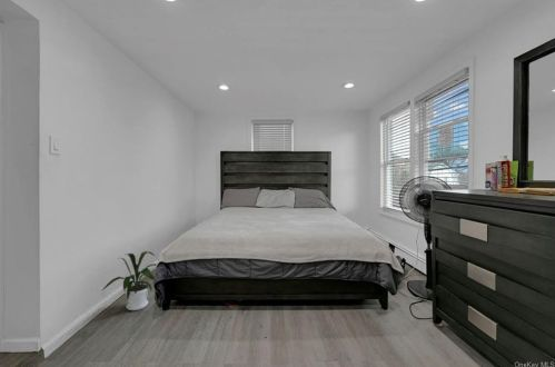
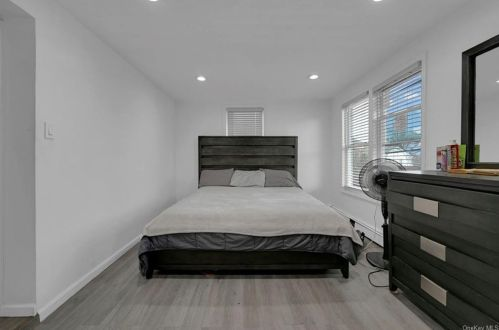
- house plant (137, 278)
